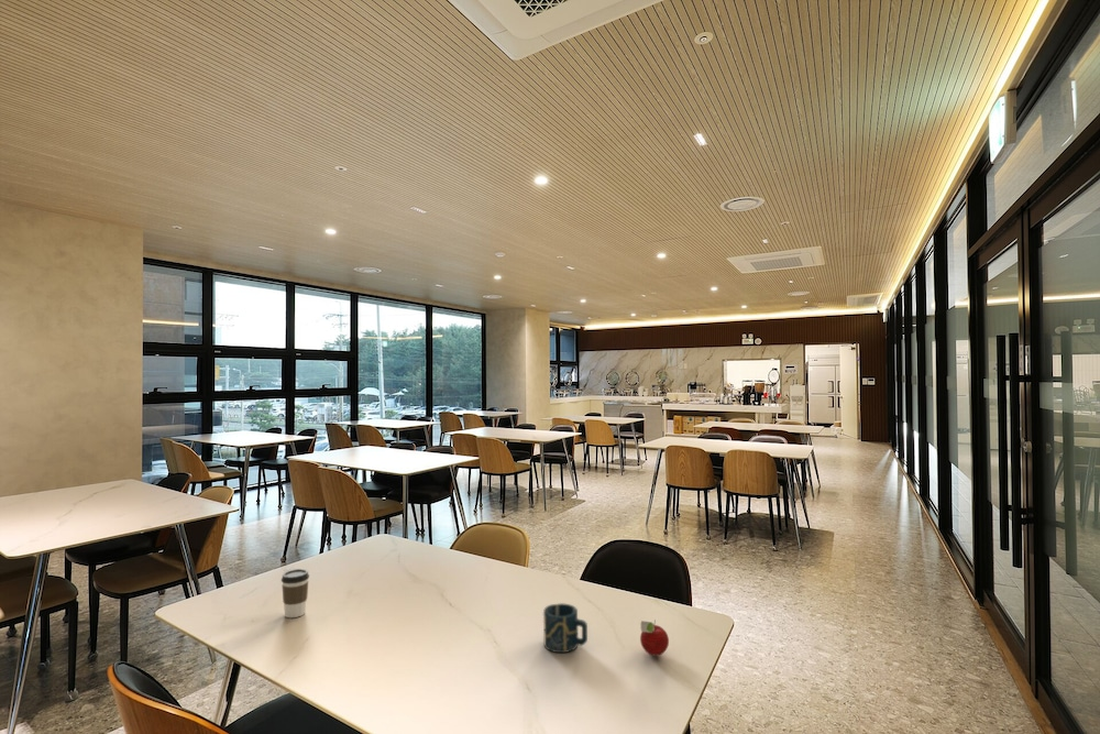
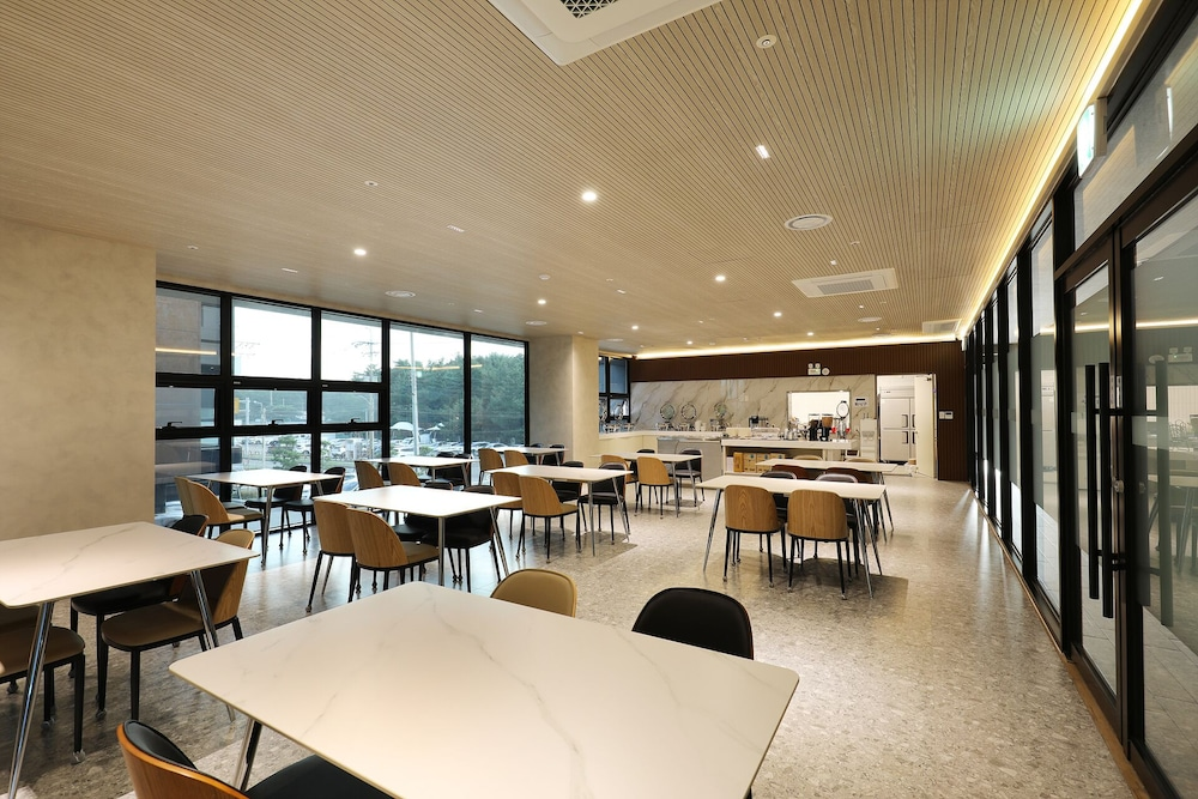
- coffee cup (295, 593)
- fruit (653, 636)
- cup (565, 628)
